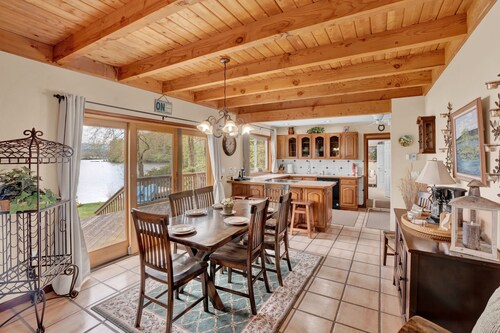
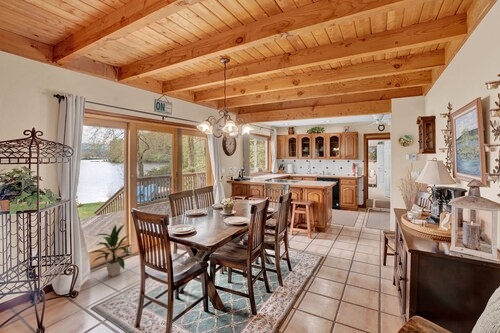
+ indoor plant (113, 250)
